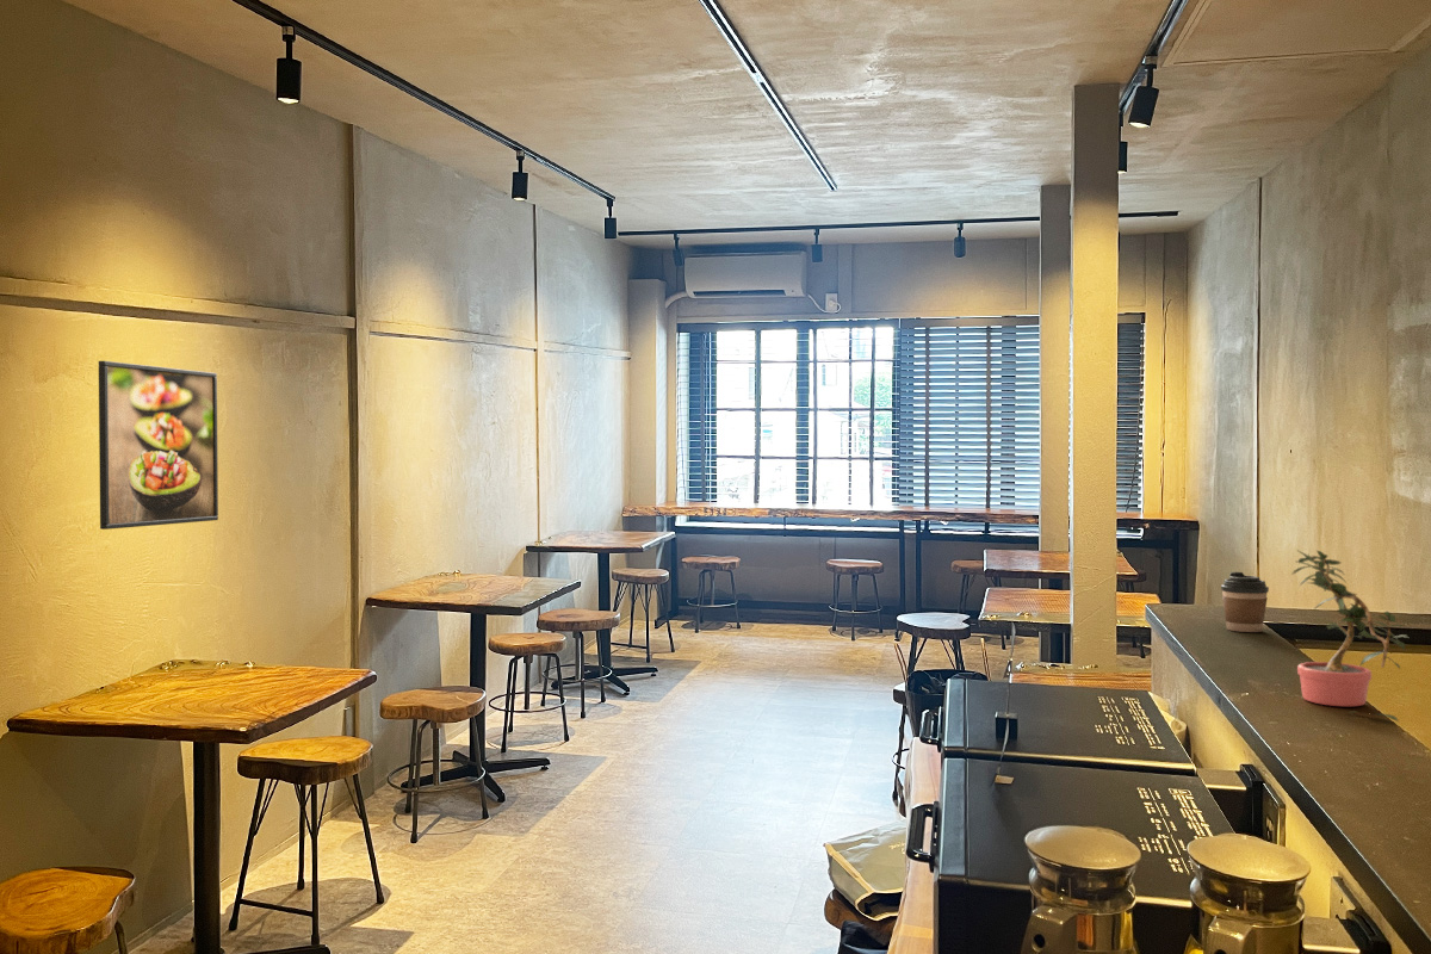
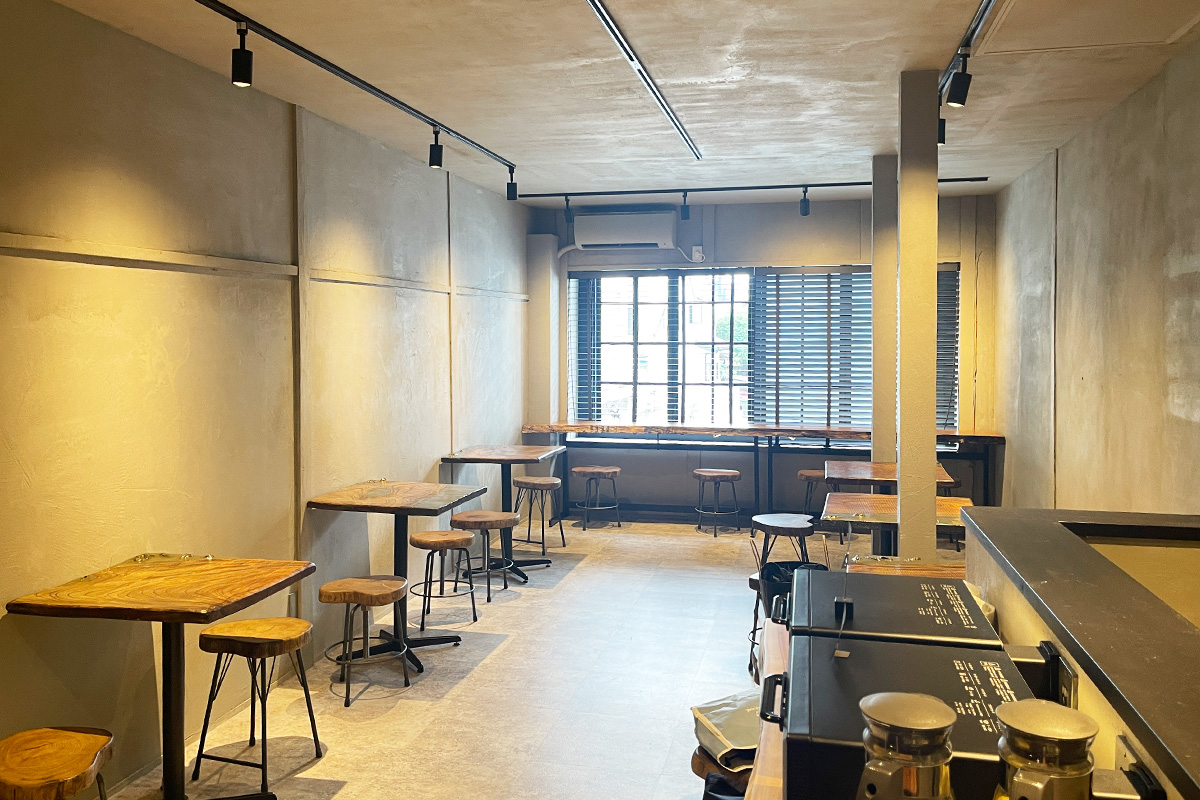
- potted plant (1343, 628)
- coffee cup (1244, 601)
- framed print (162, 445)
